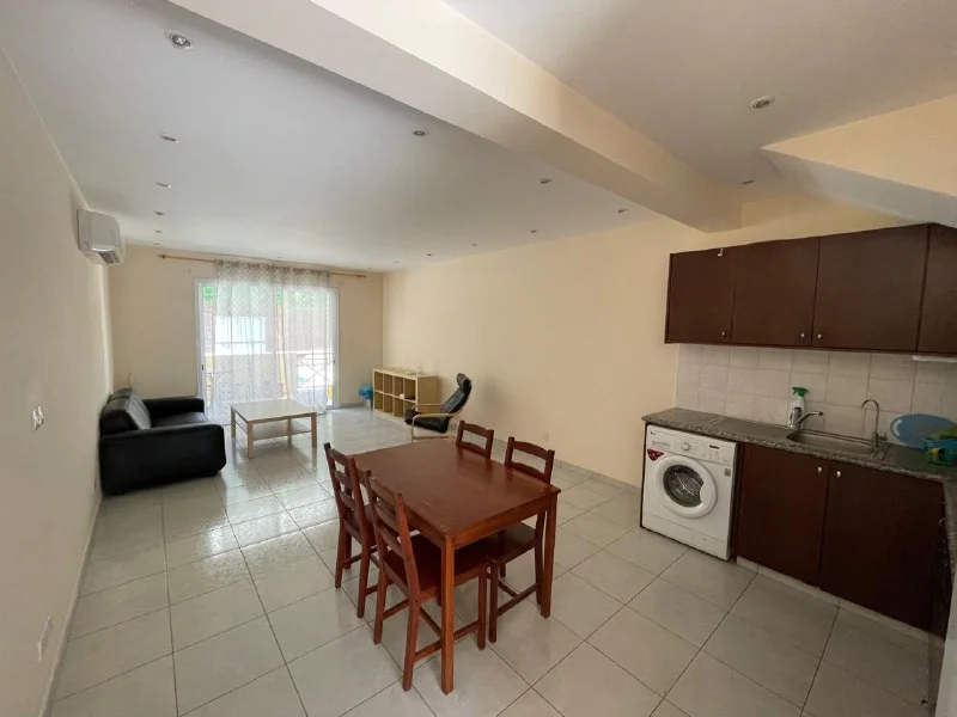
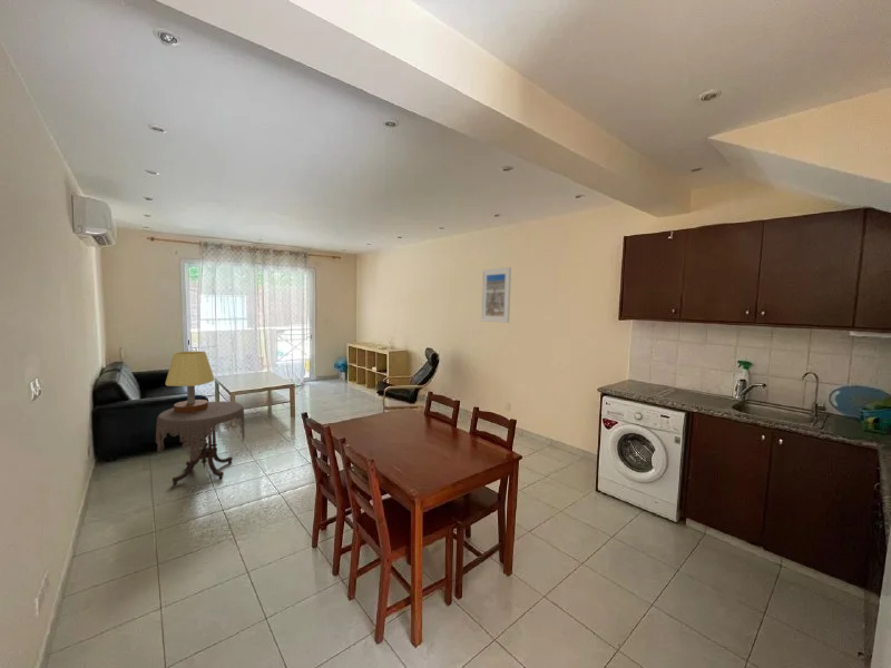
+ side table (203, 441)
+ table lamp (190, 380)
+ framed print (495, 295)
